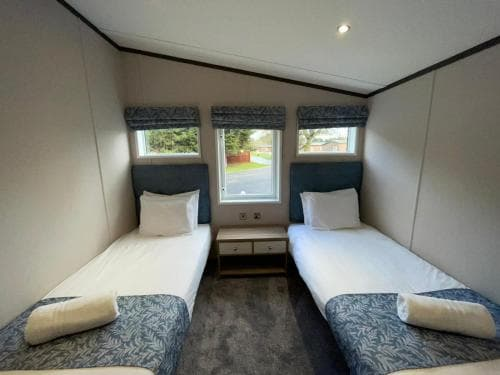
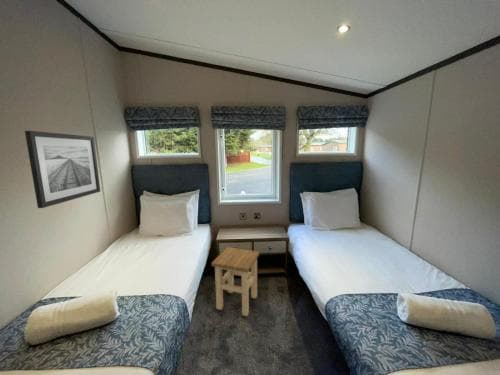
+ wall art (70, 167)
+ stool (233, 279)
